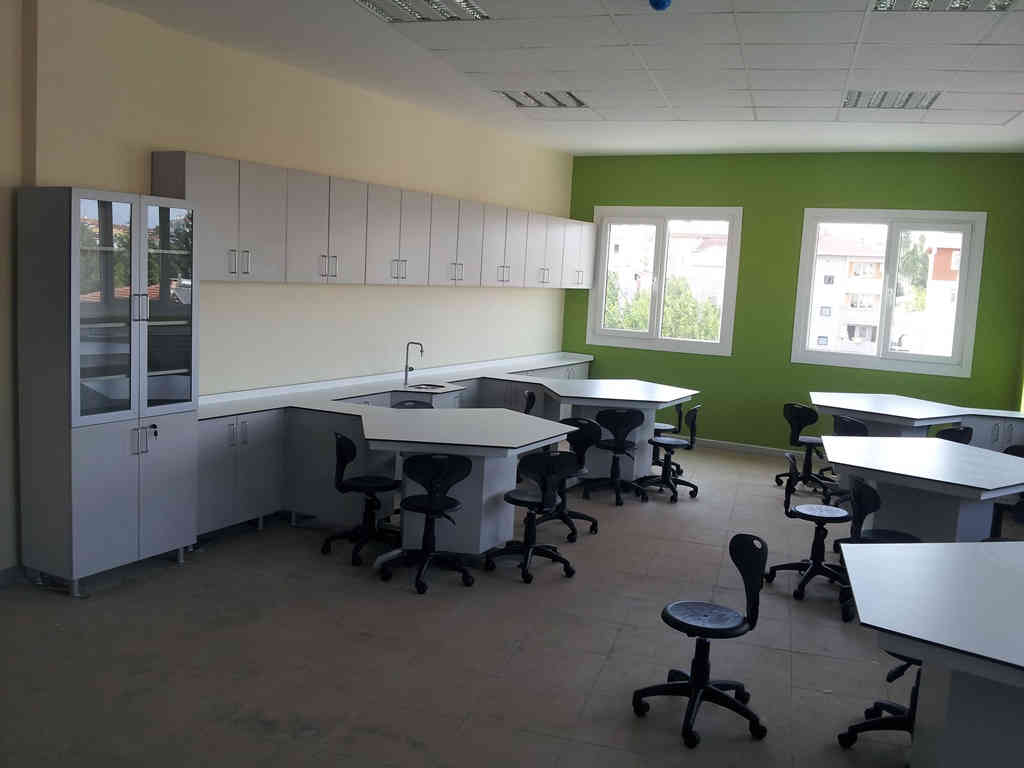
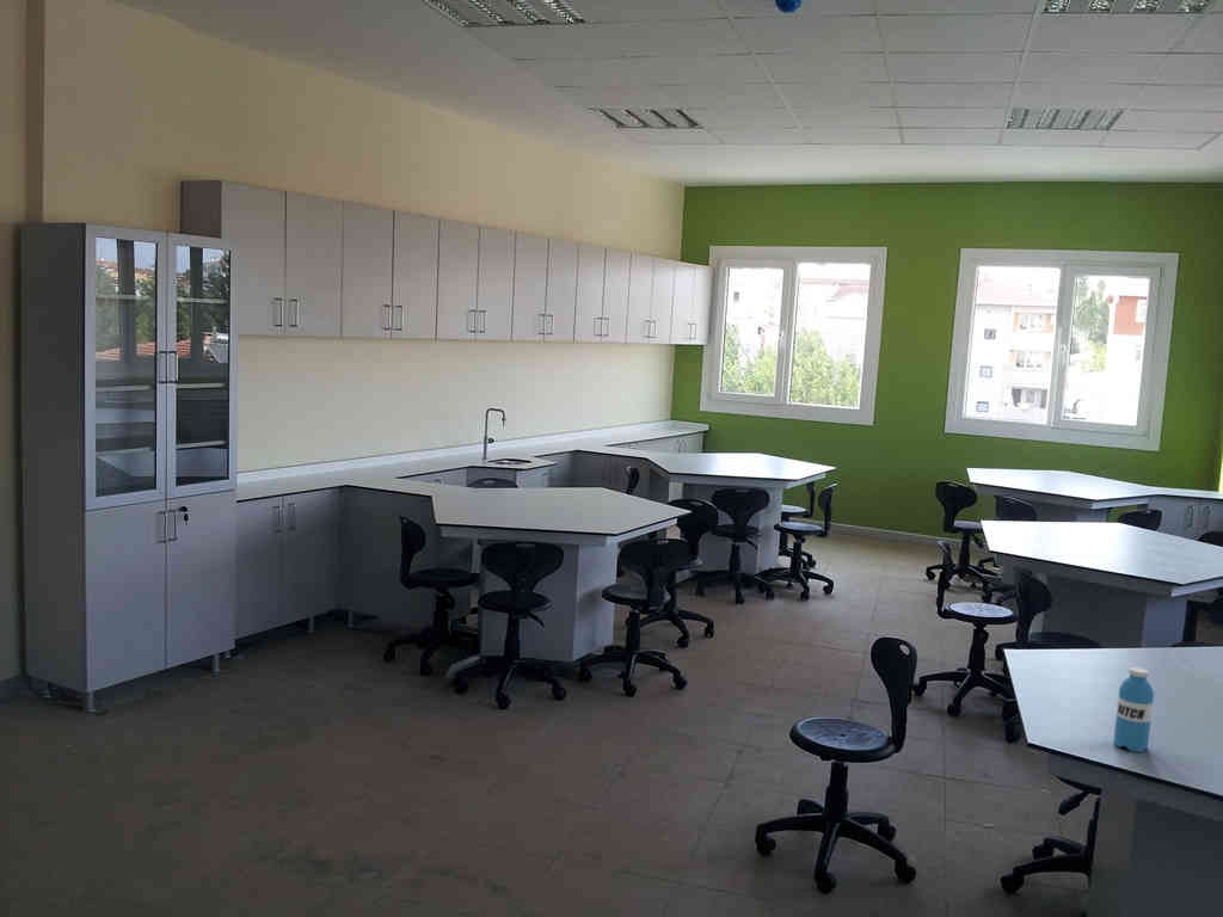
+ water bottle (1135, 708)
